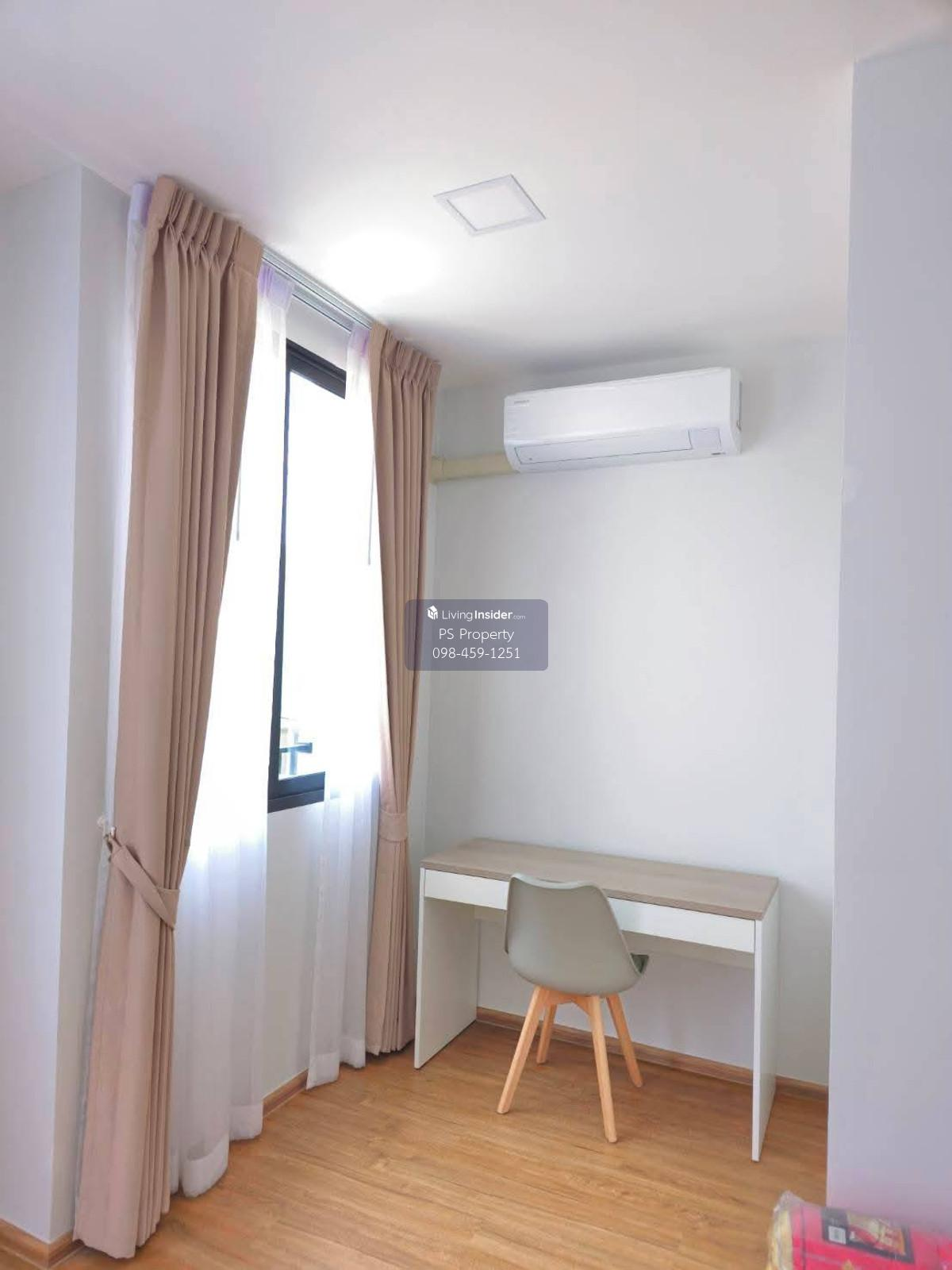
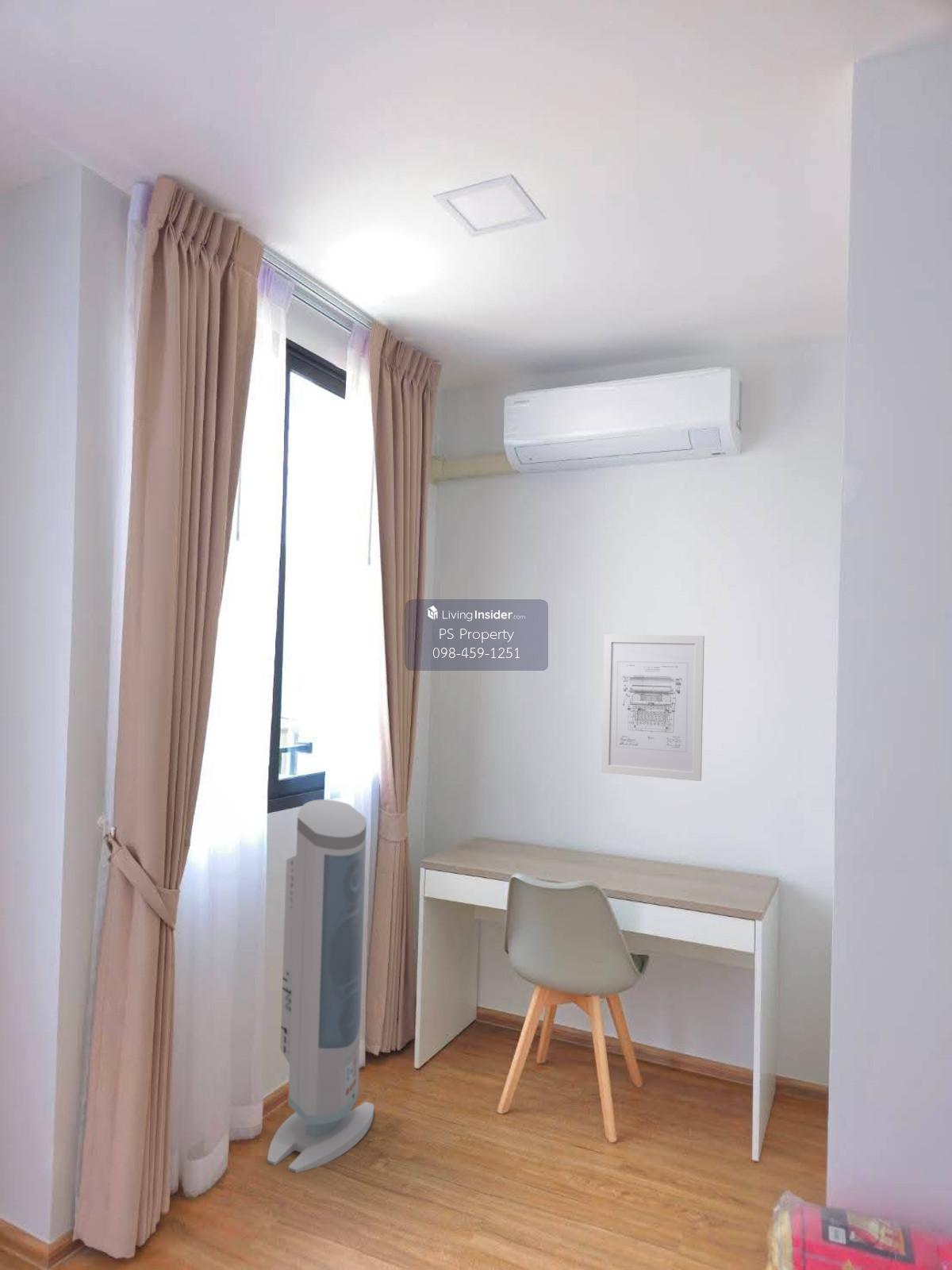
+ wall art (651, 706)
+ air purifier (328, 967)
